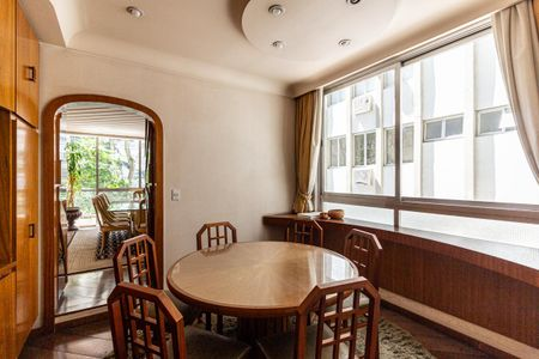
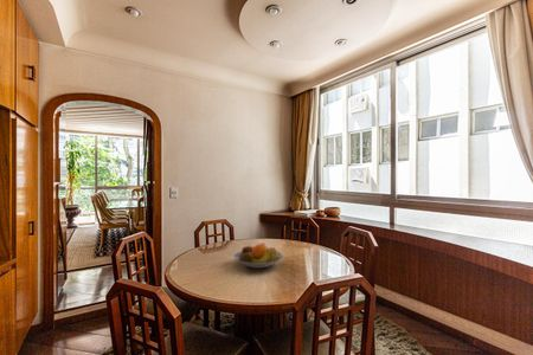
+ fruit bowl (258, 253)
